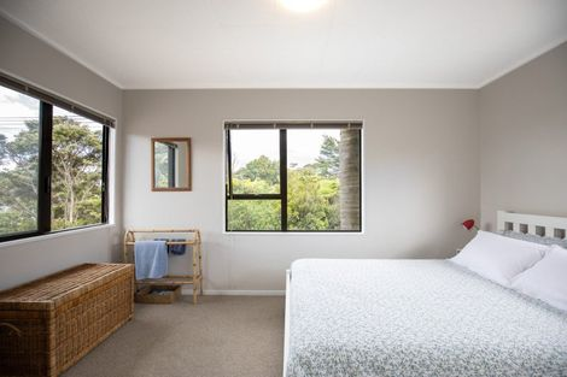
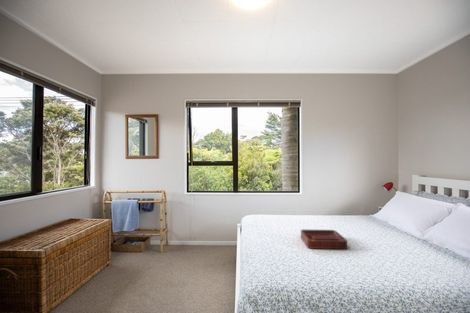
+ decorative tray (322, 238)
